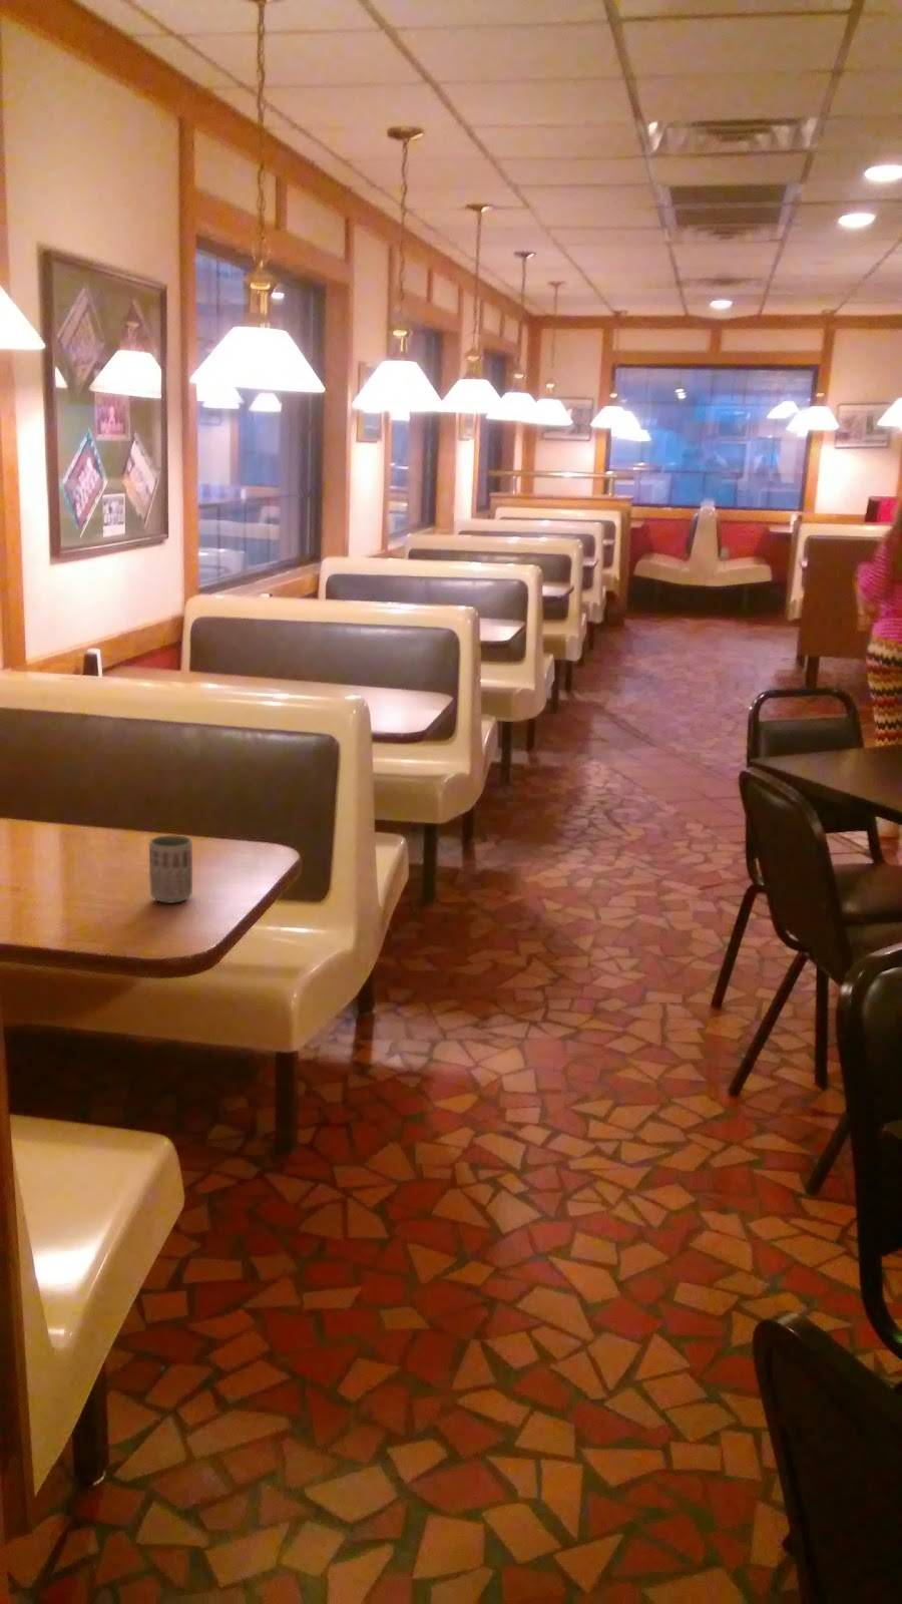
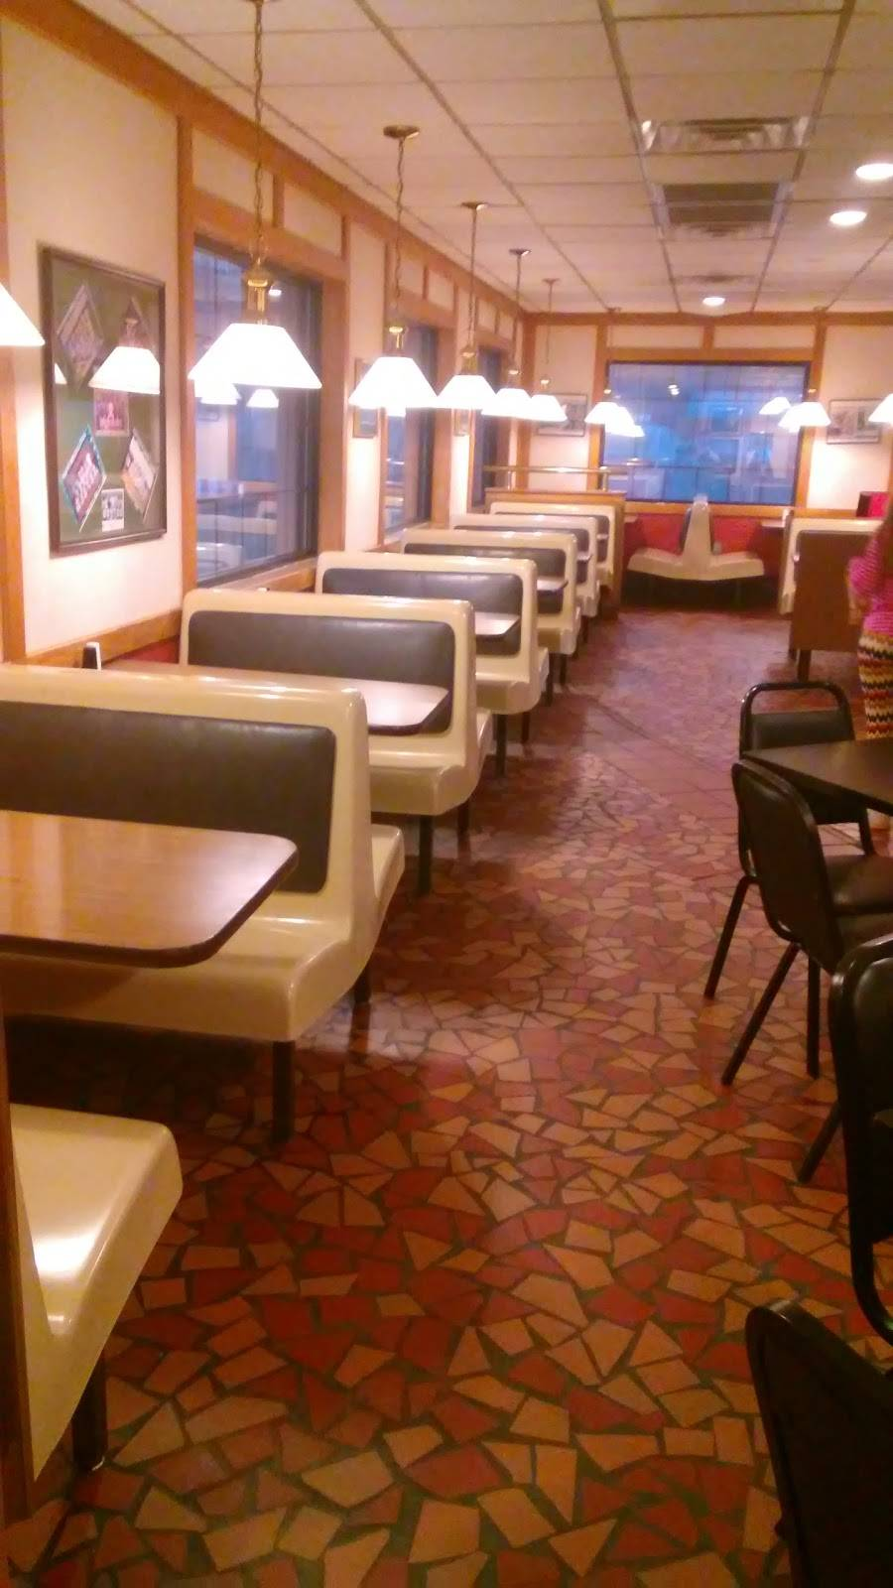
- cup (171, 869)
